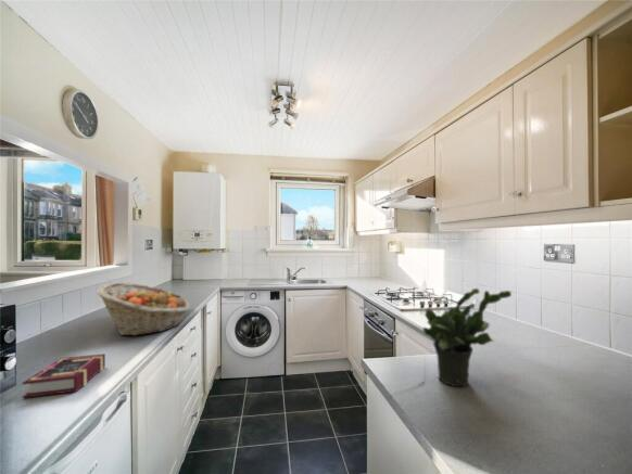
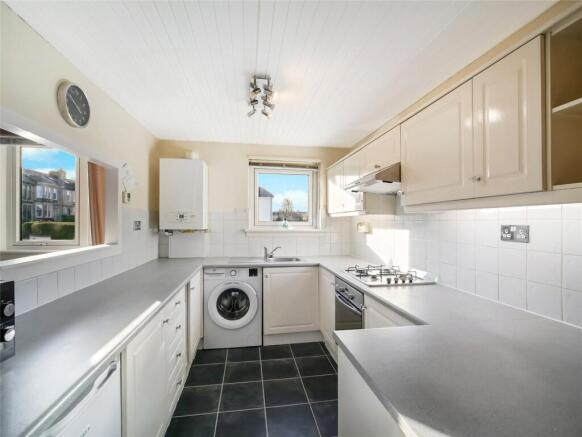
- book (68, 372)
- fruit basket (147, 304)
- potted plant (464, 331)
